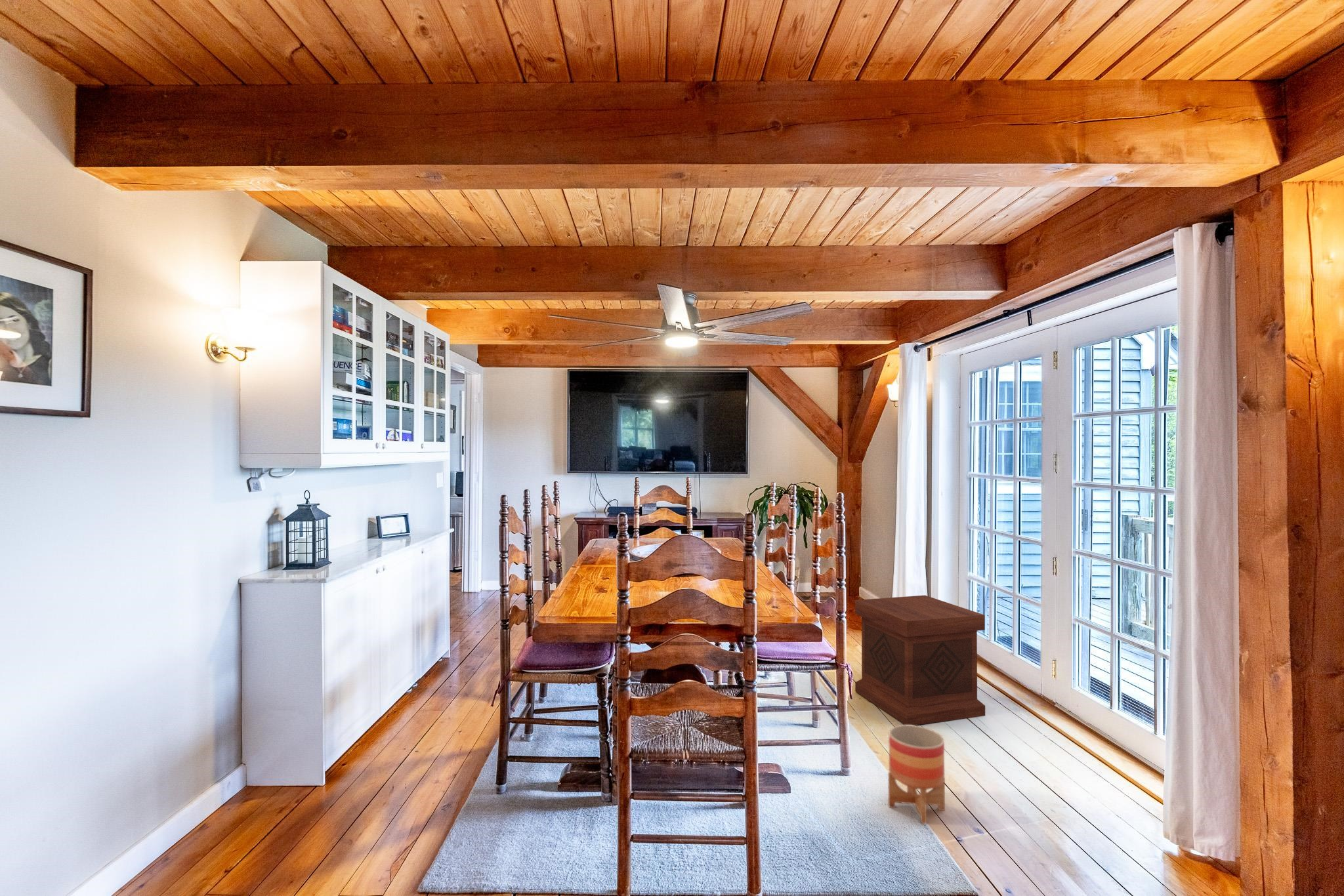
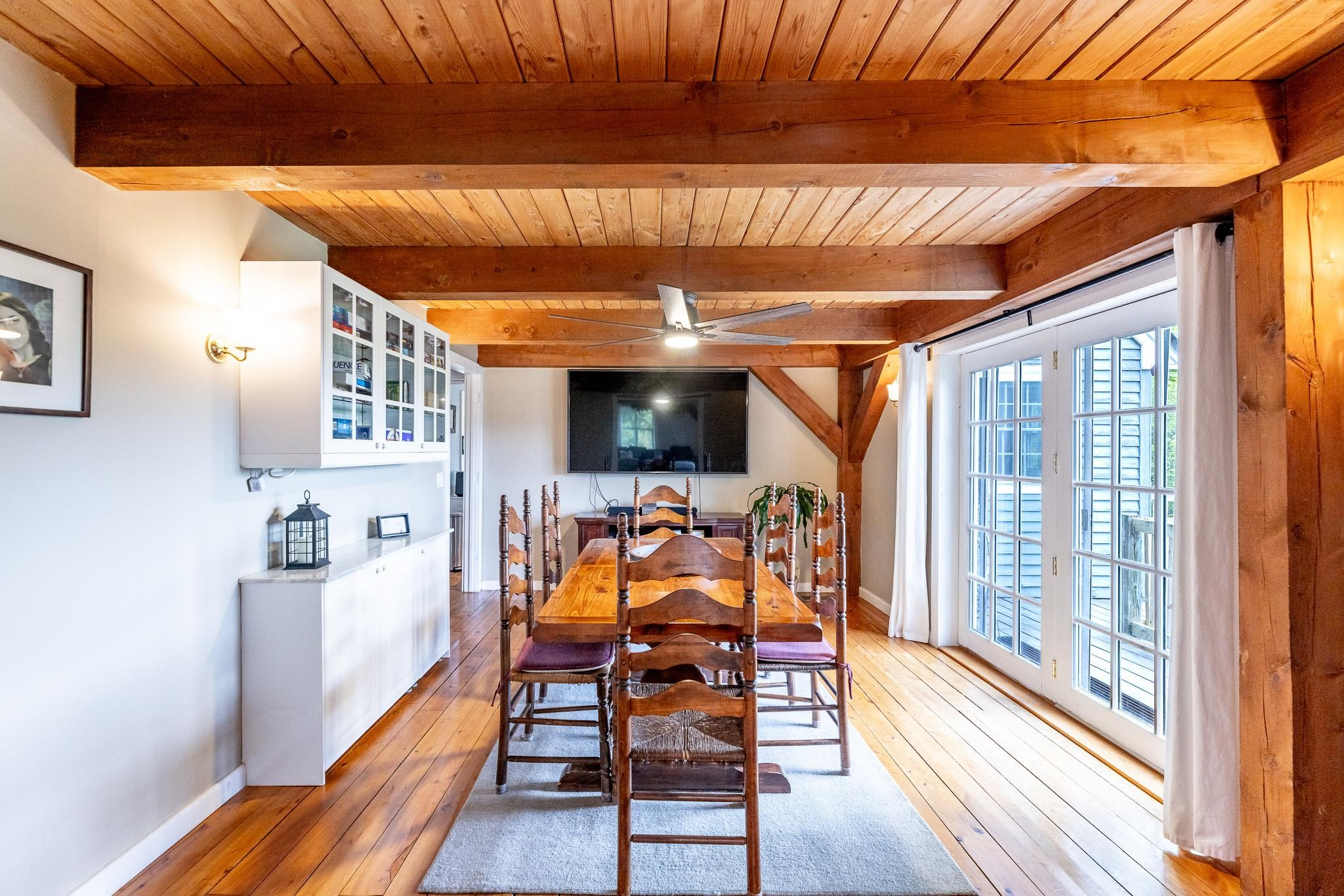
- side table (917, 655)
- planter (916, 771)
